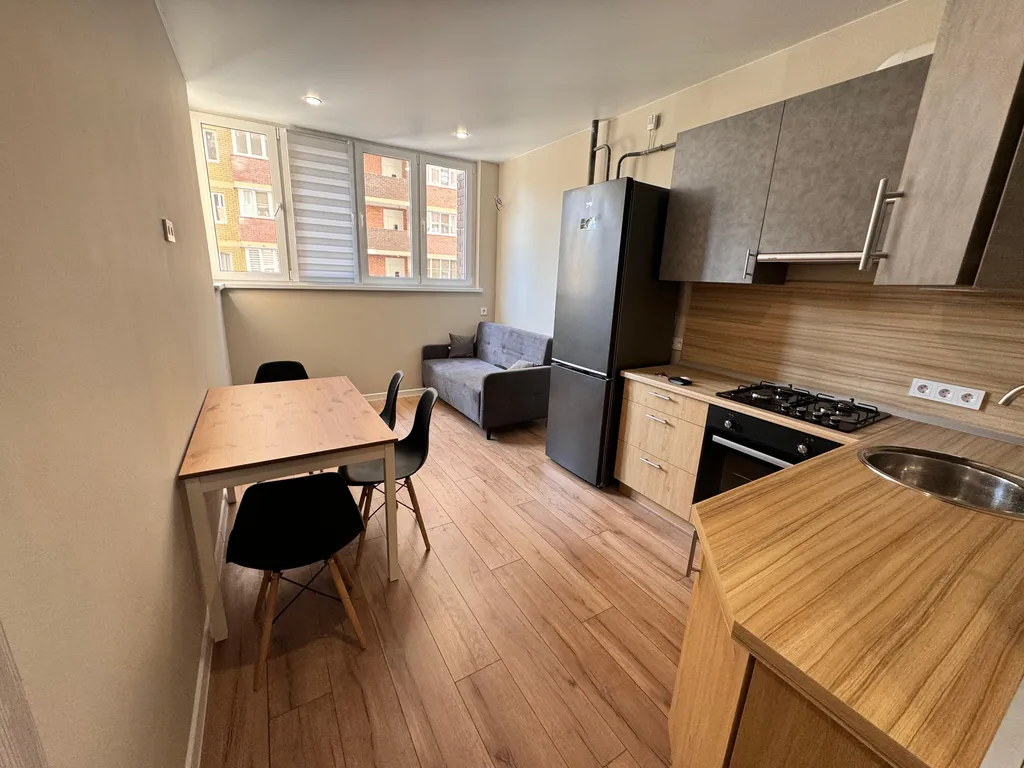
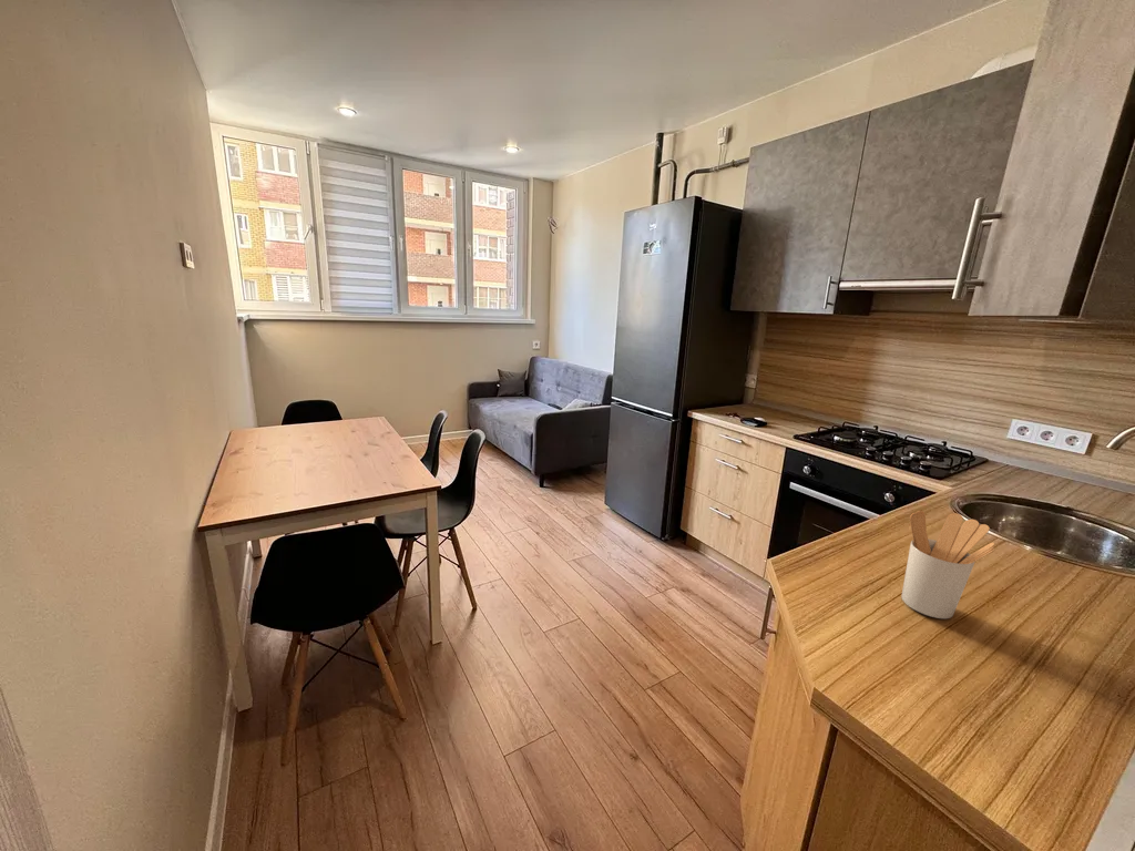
+ utensil holder (943, 562)
